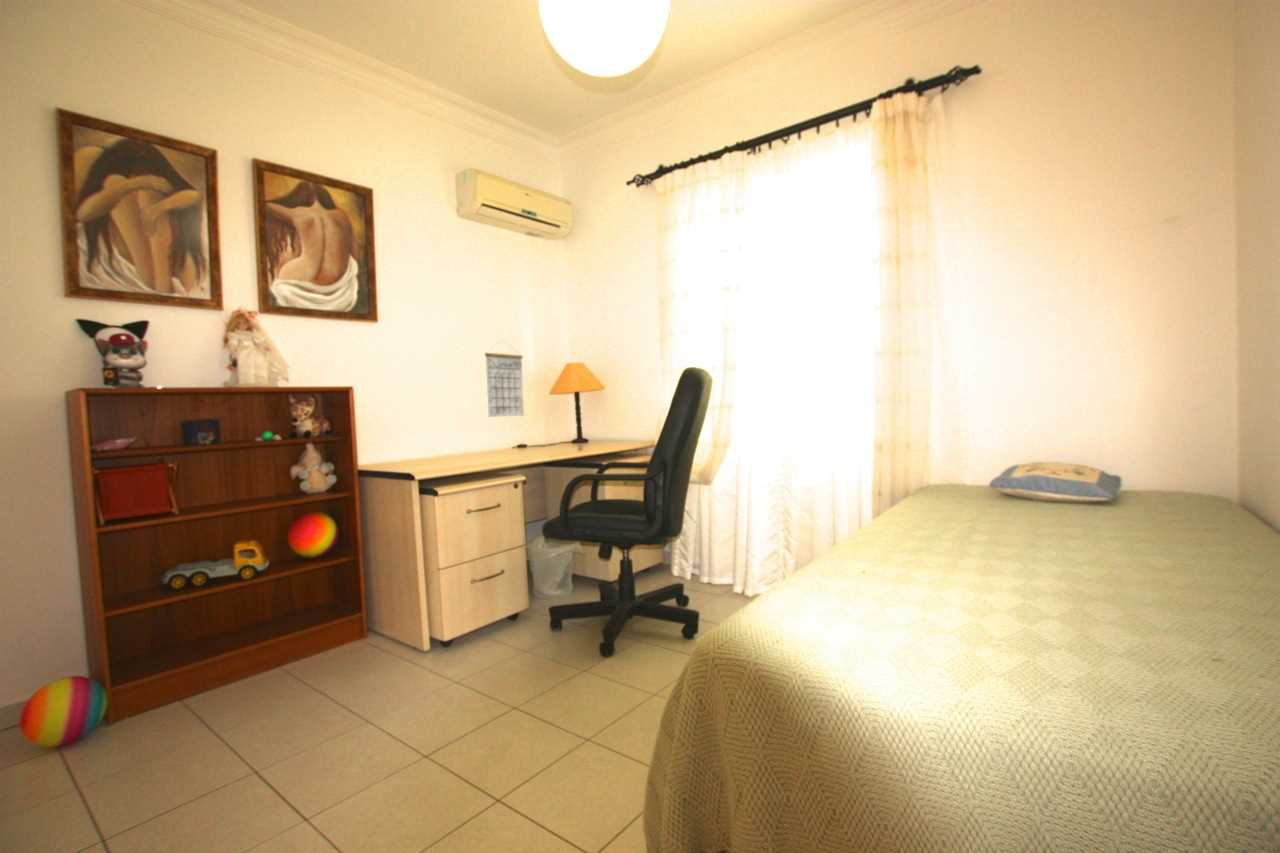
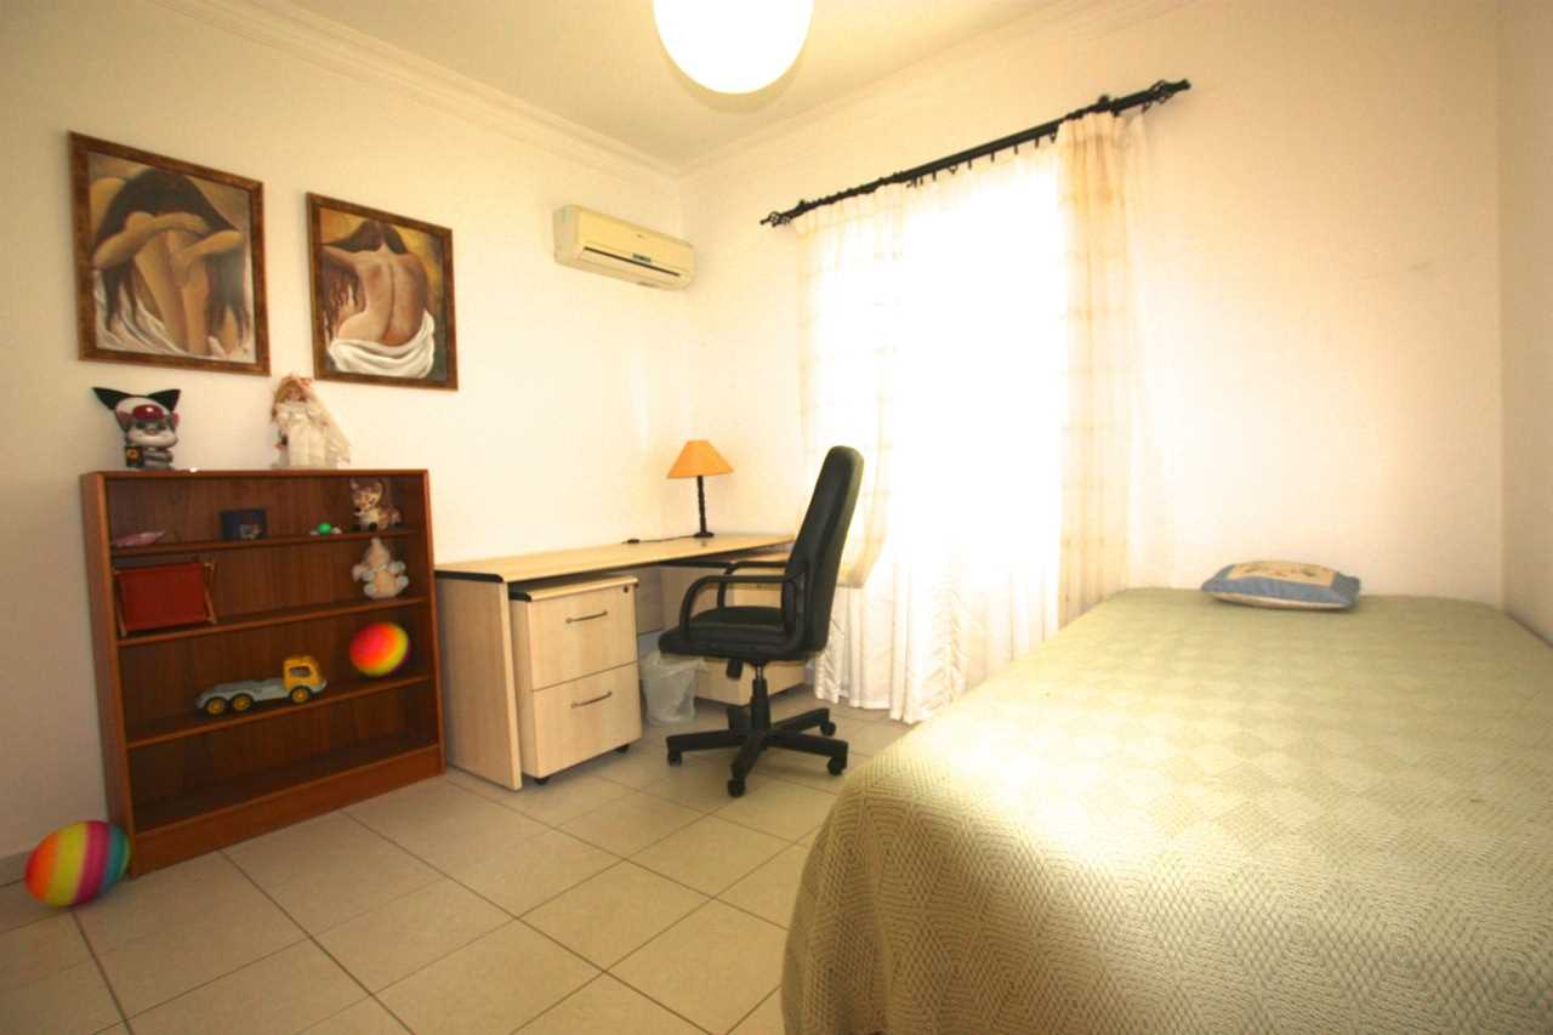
- calendar (505, 377)
